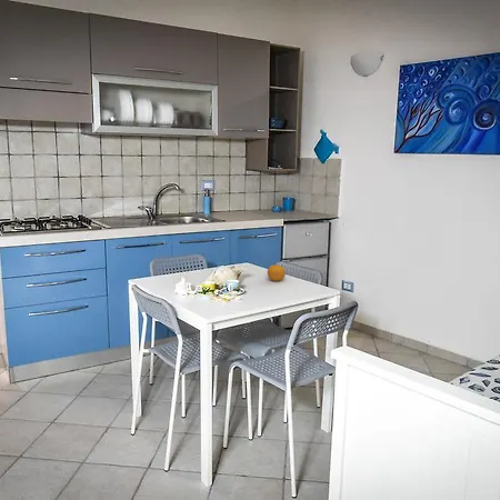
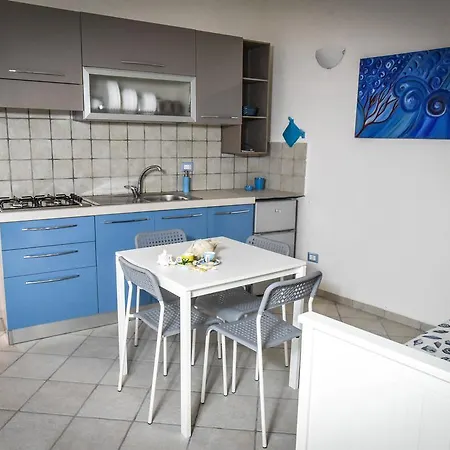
- fruit (276, 270)
